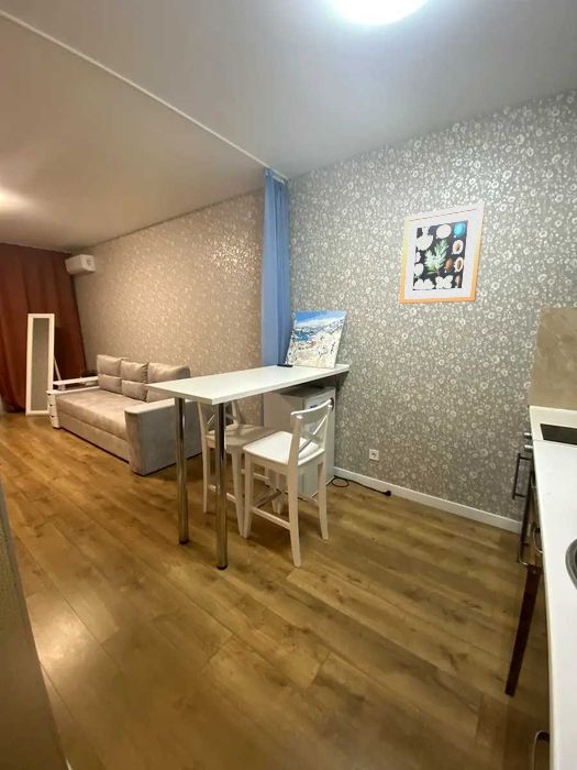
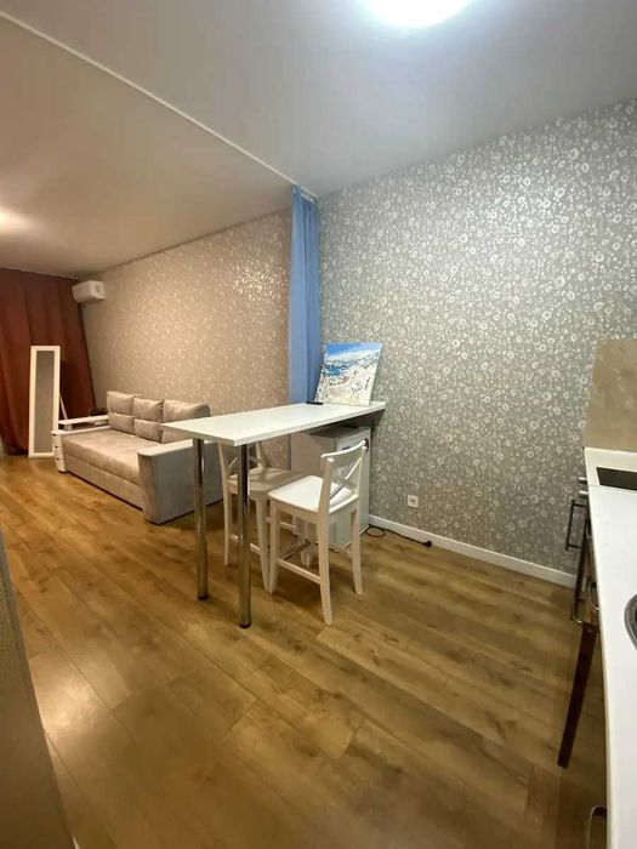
- wall art (439, 256)
